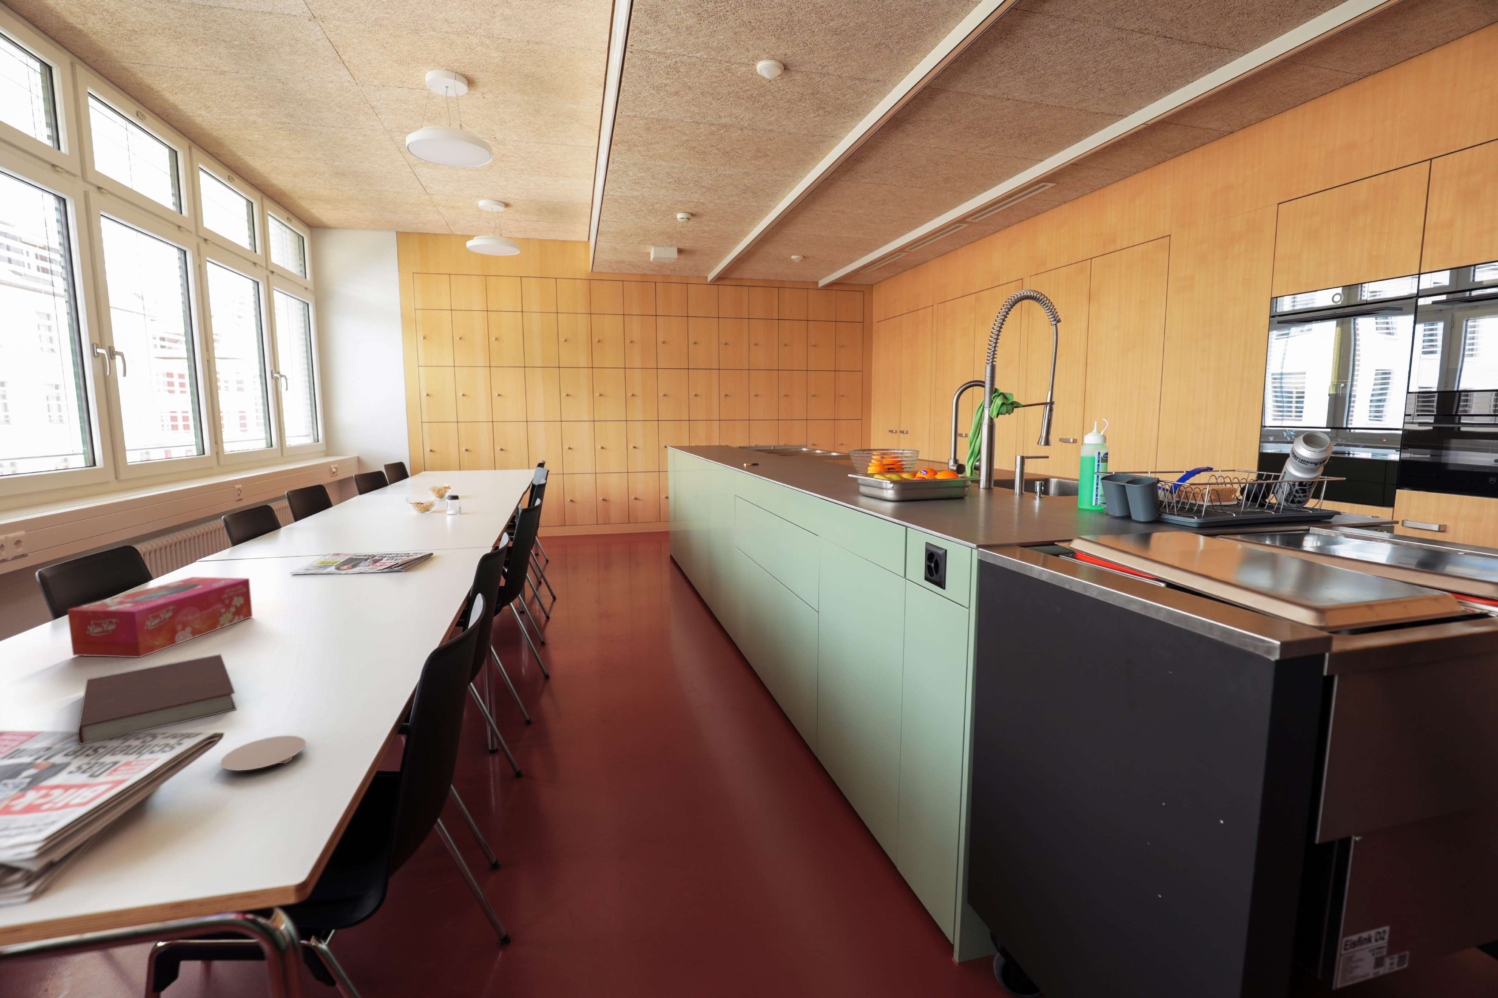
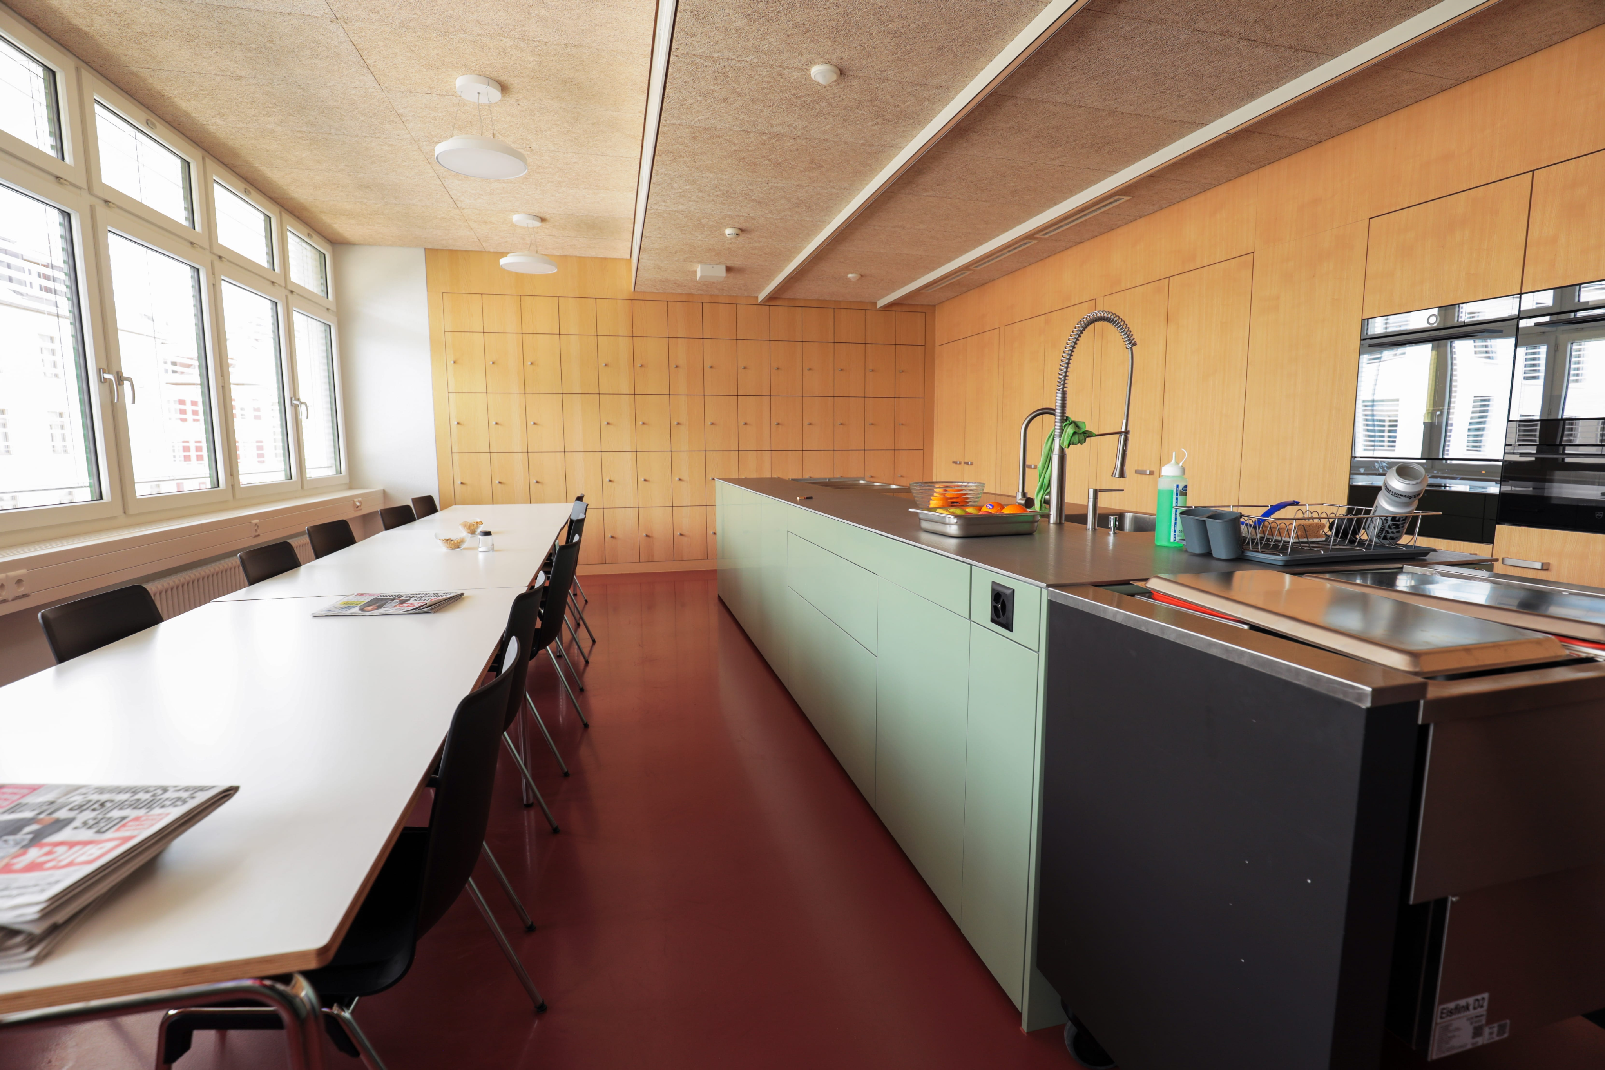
- coaster (265, 756)
- notebook (159, 694)
- tissue box (168, 614)
